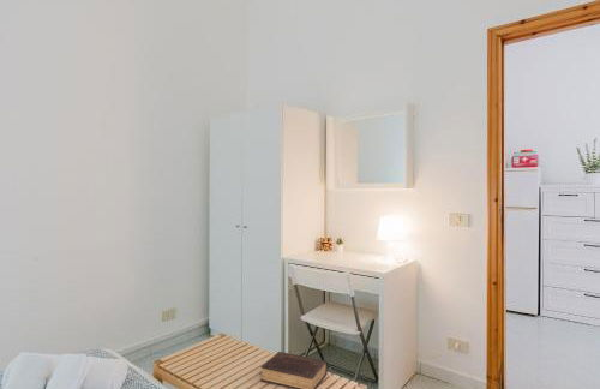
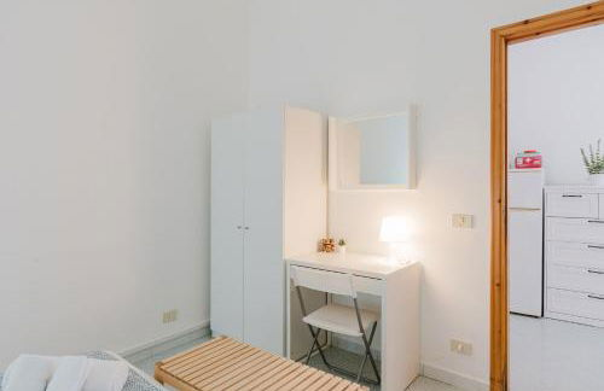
- book (294, 370)
